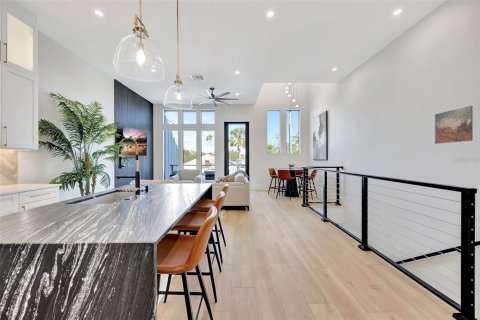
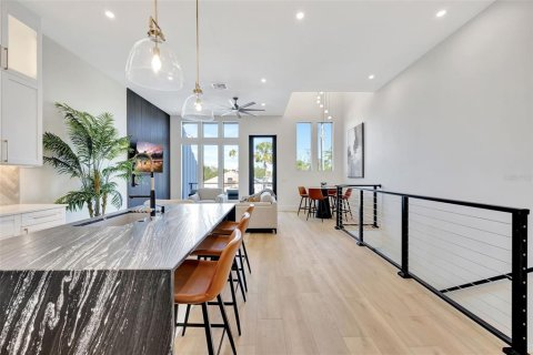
- wall art (452, 126)
